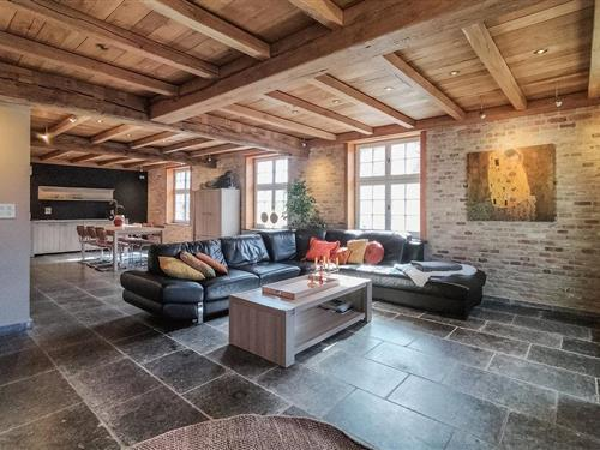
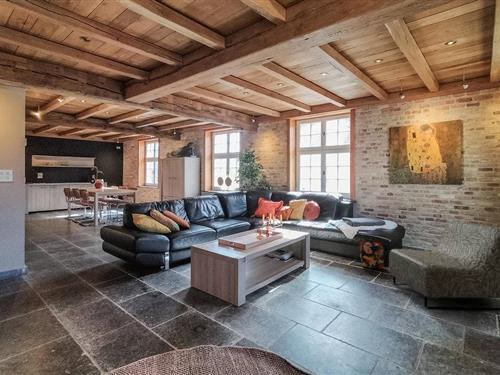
+ armchair (447, 260)
+ backpack (371, 253)
